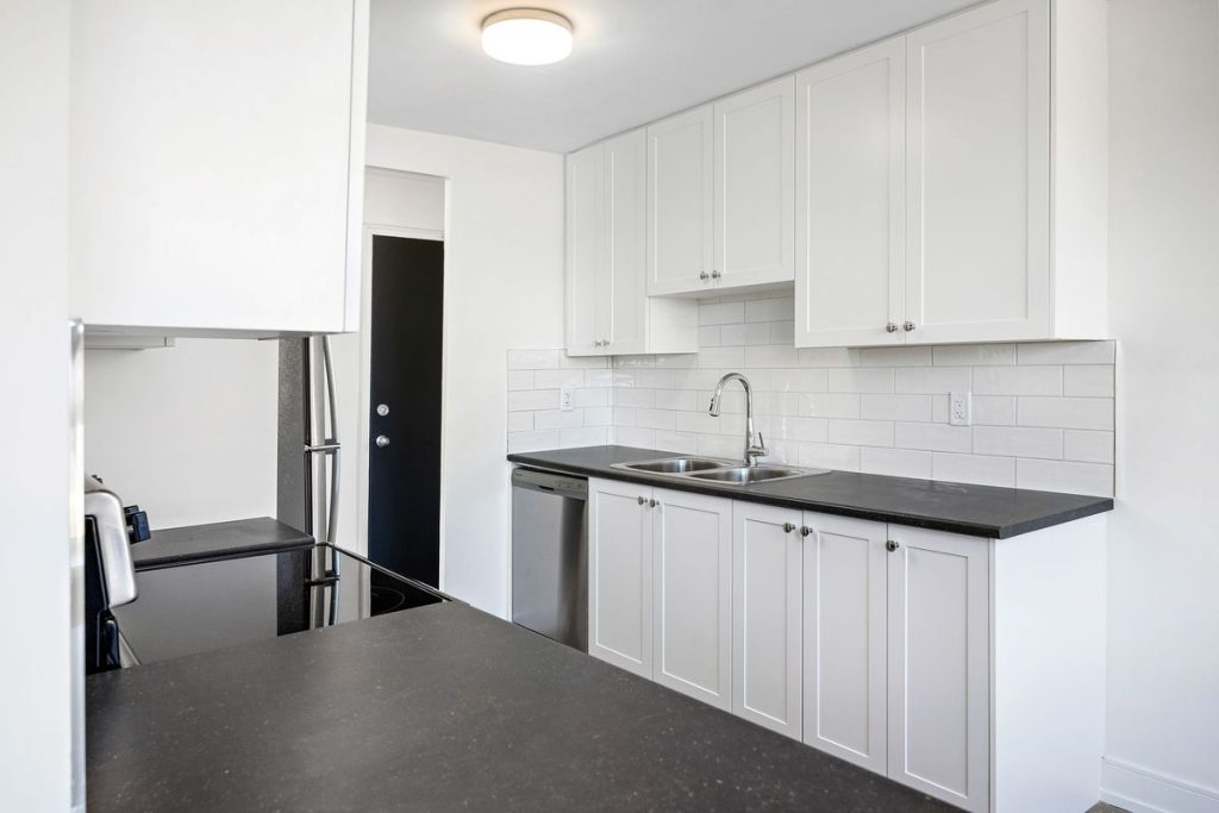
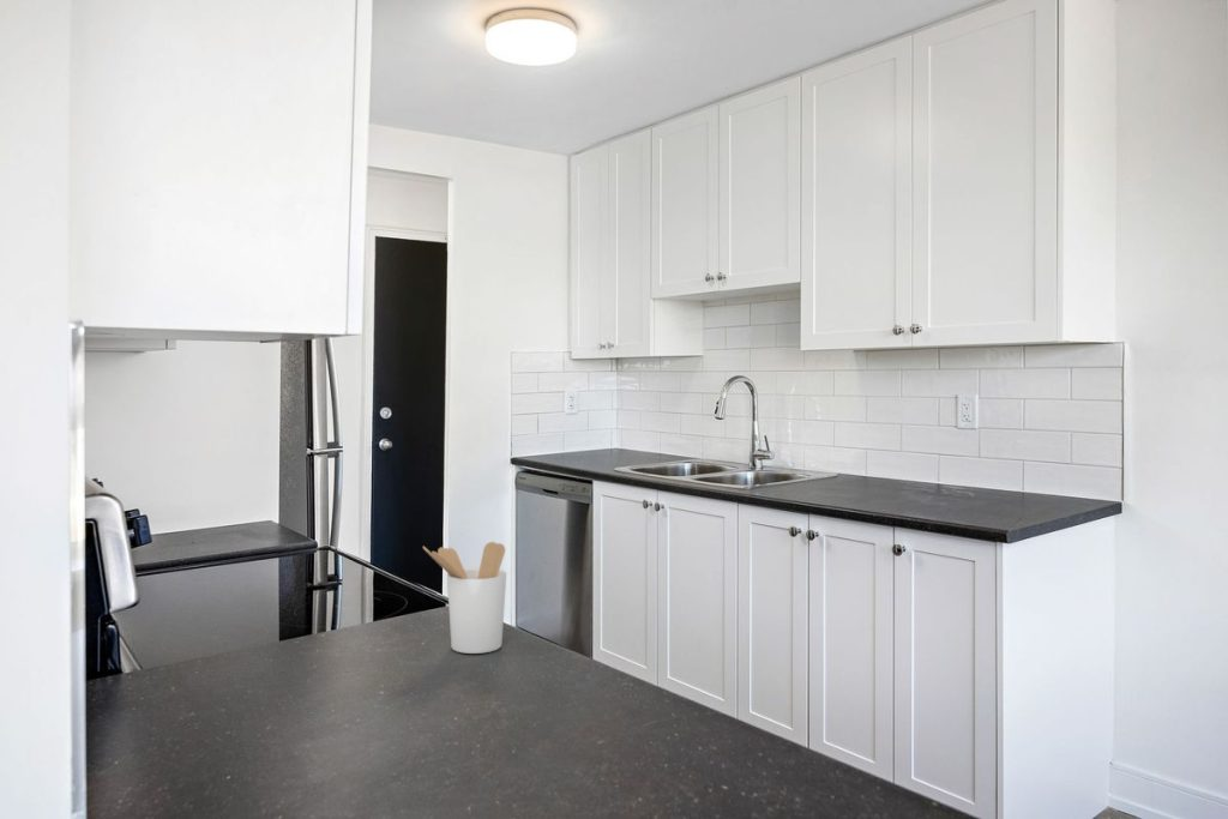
+ utensil holder (463, 594)
